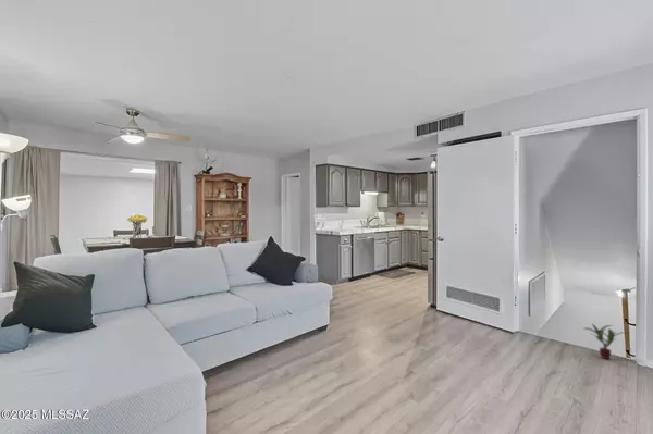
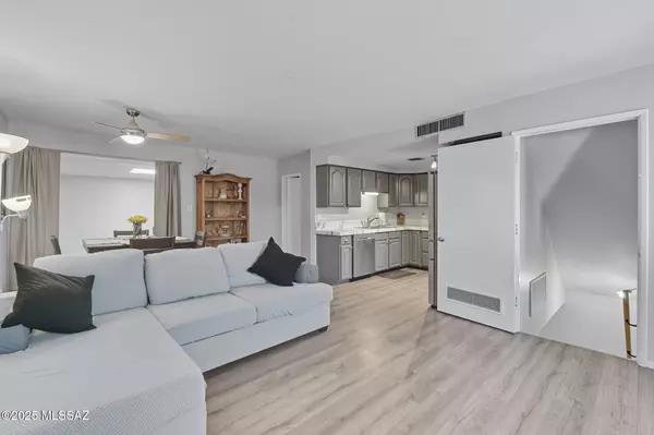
- potted plant (605, 343)
